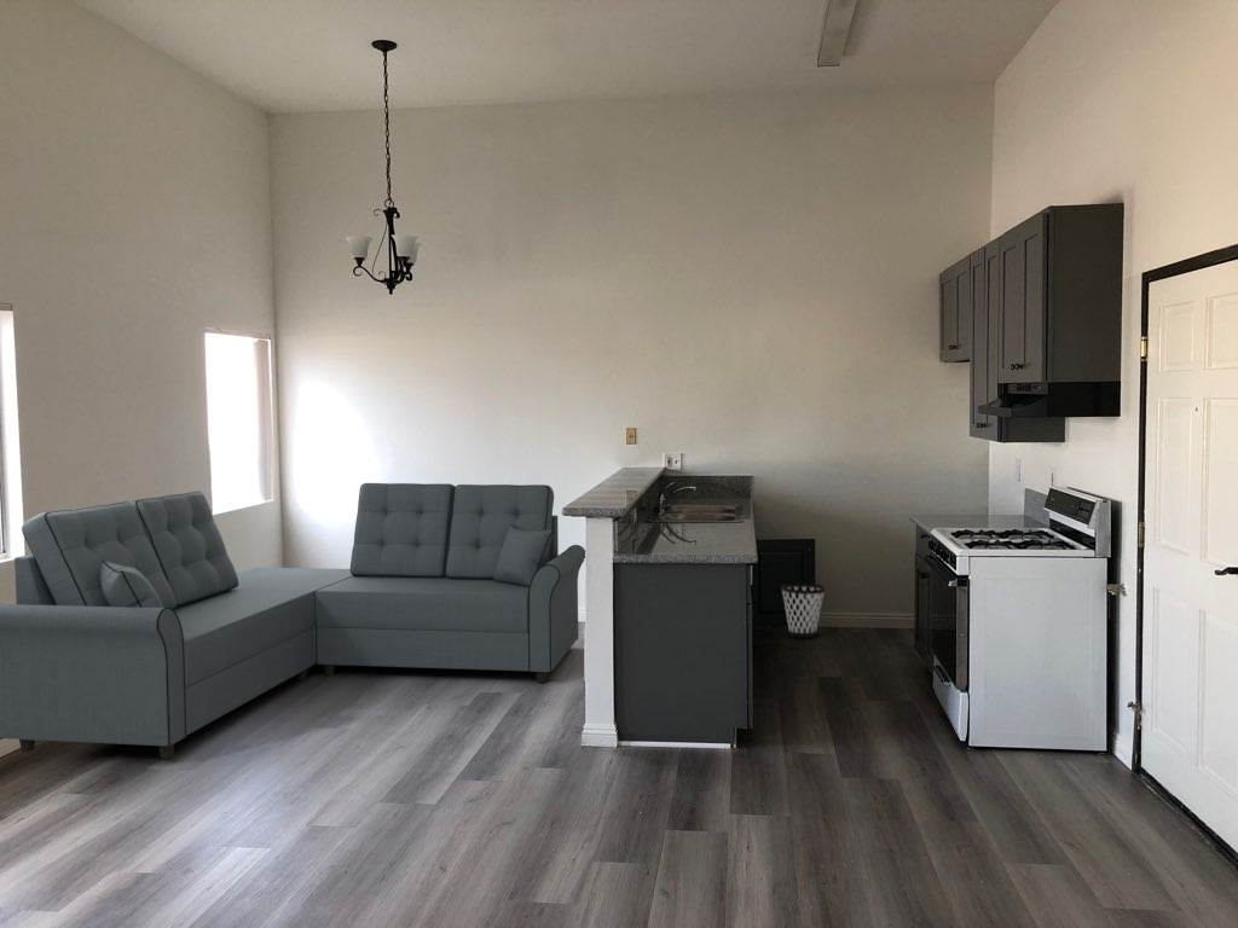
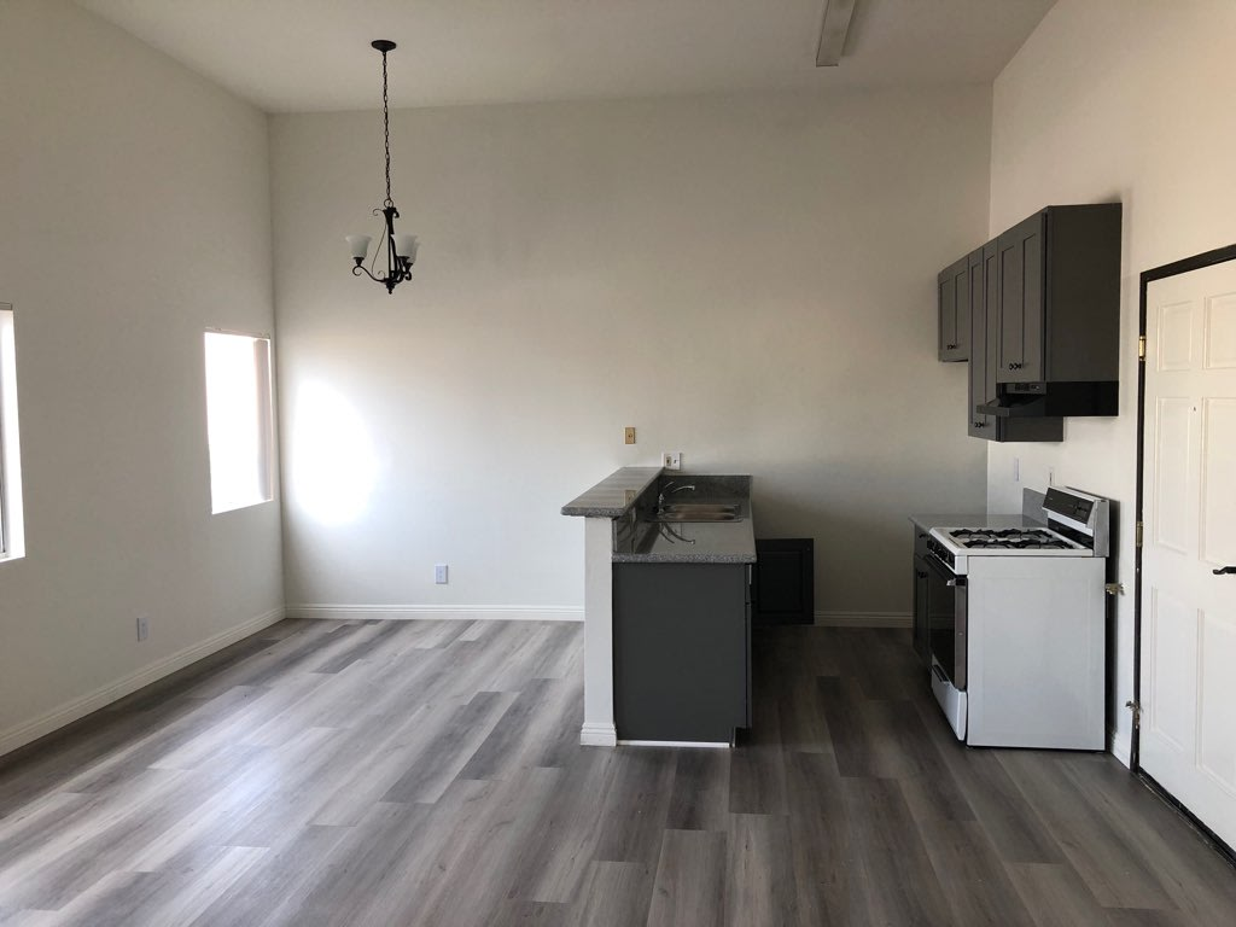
- sofa (341, 596)
- wastebasket (803, 610)
